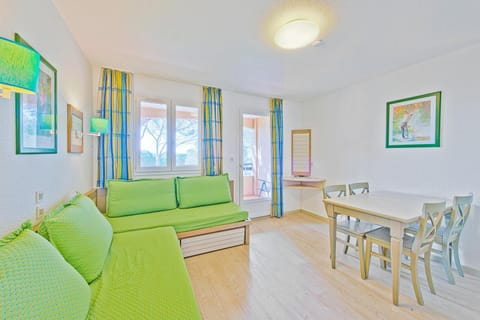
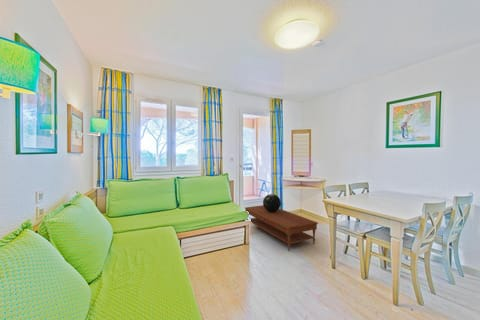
+ decorative globe (271, 202)
+ coffee table (276, 223)
